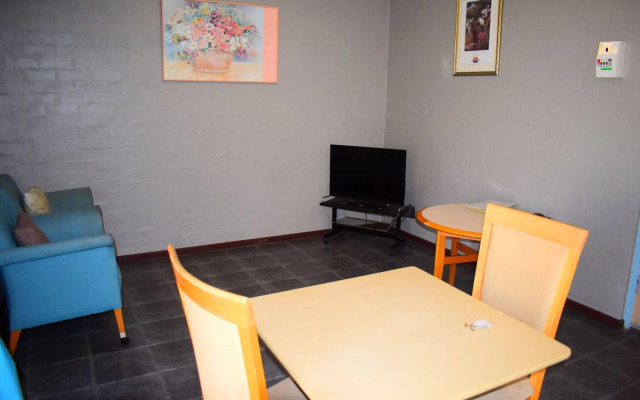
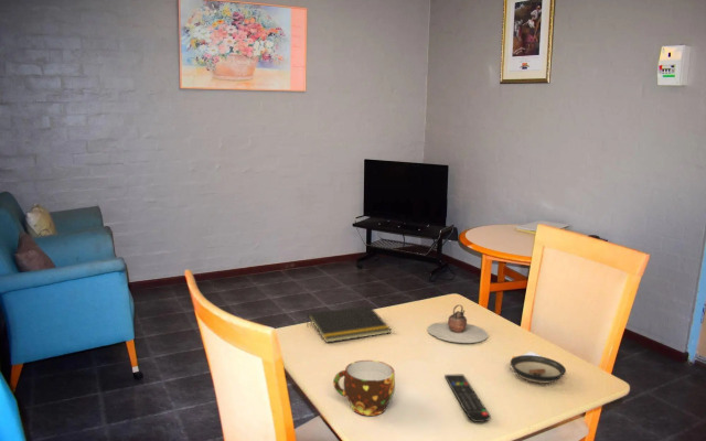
+ saucer (537, 372)
+ teapot (458, 319)
+ notepad (349, 322)
+ cup (366, 389)
+ remote control (466, 396)
